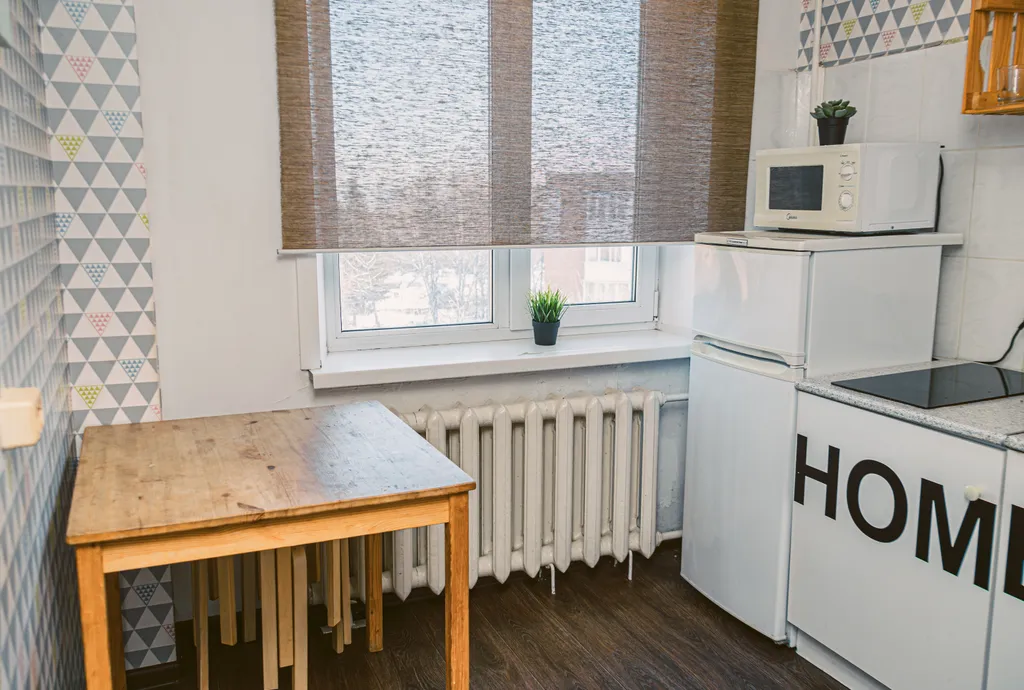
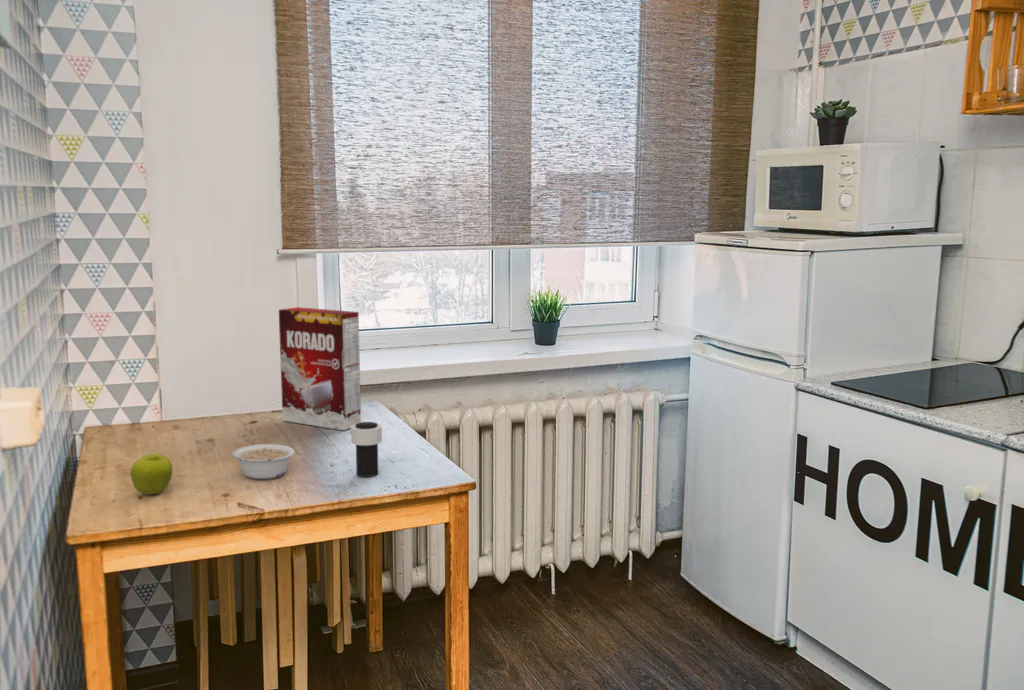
+ cup (366, 449)
+ fruit (152, 474)
+ cereal box (319, 367)
+ legume (265, 460)
